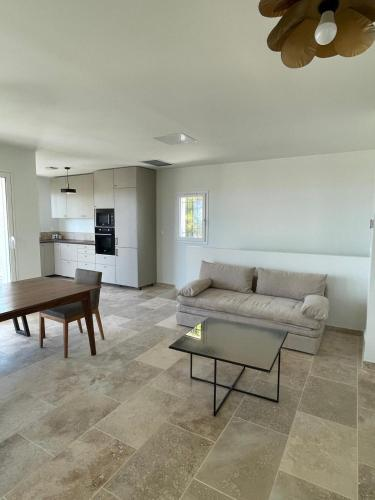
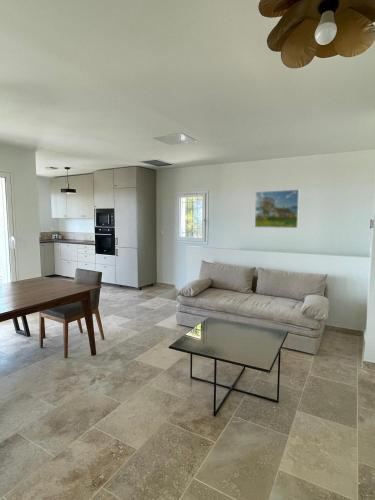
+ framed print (276, 209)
